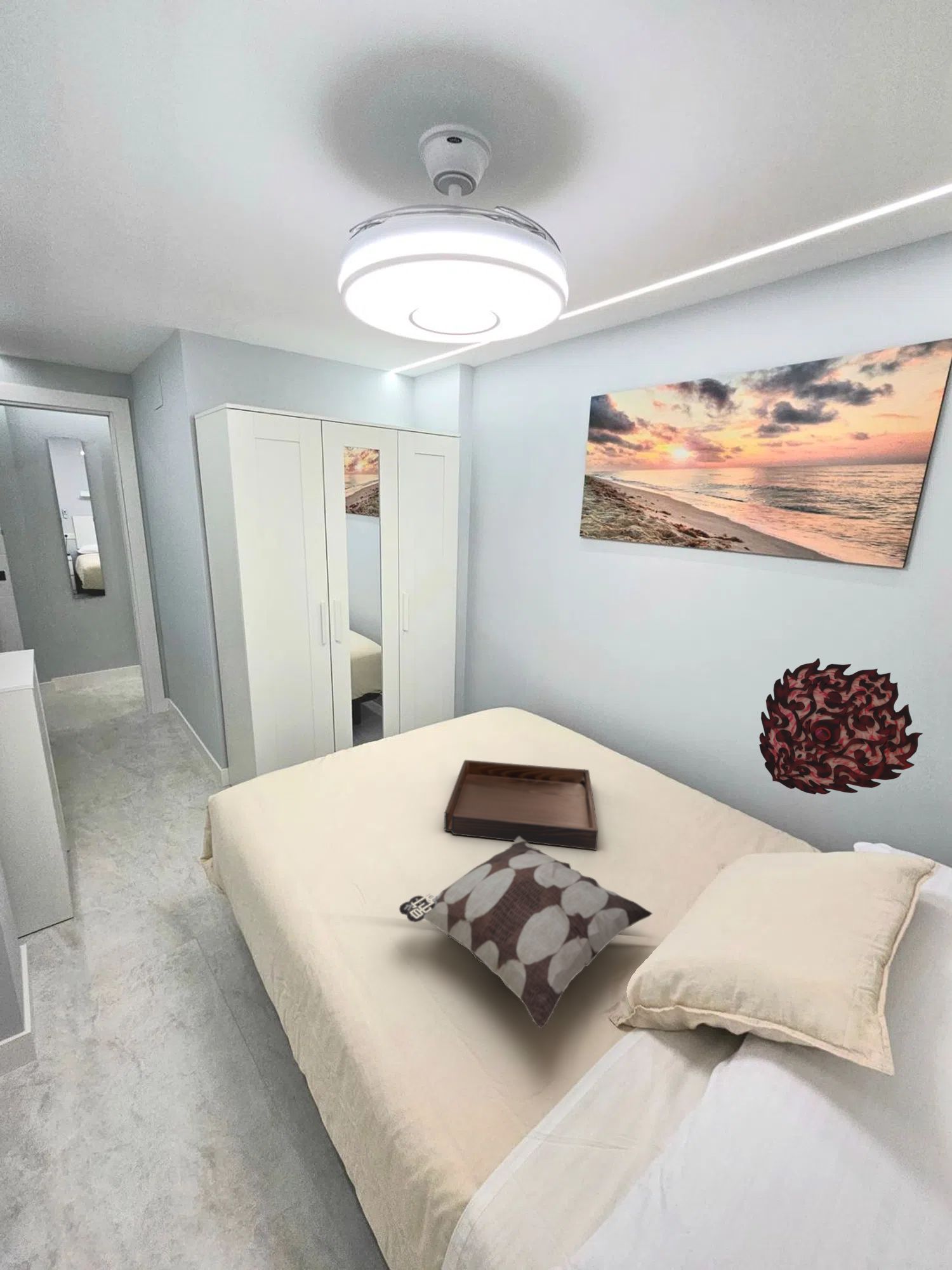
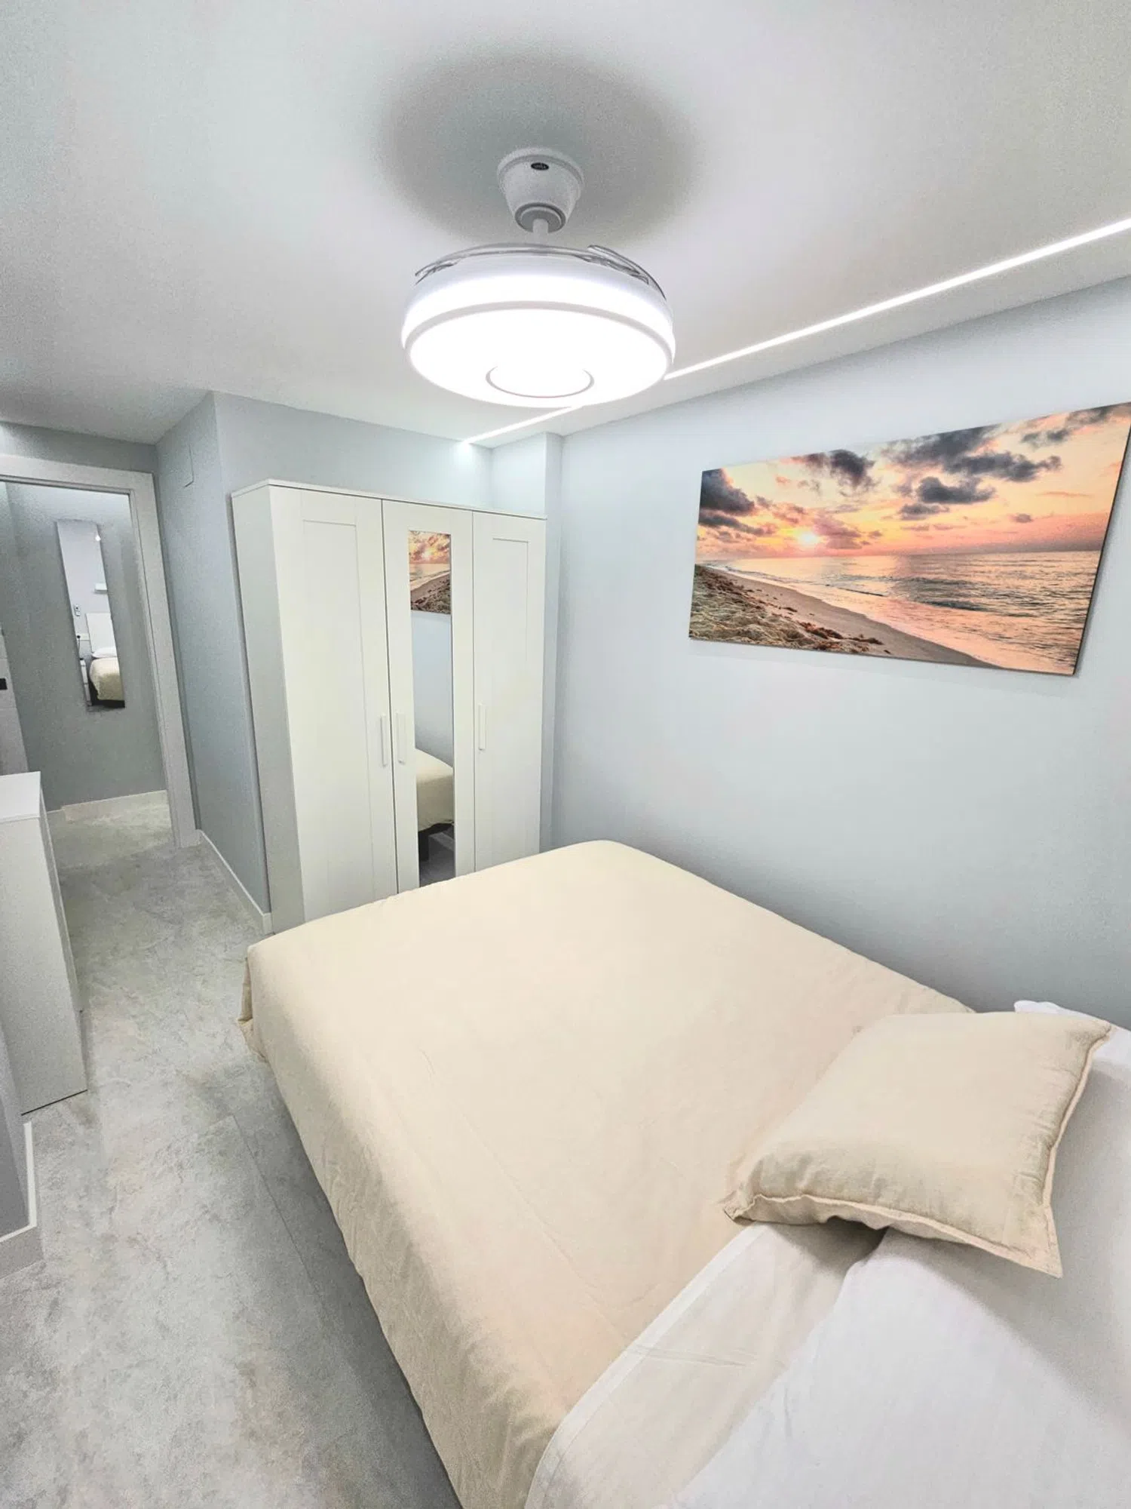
- decorative pillow (524, 911)
- wall ornament (832, 732)
- serving tray (522, 799)
